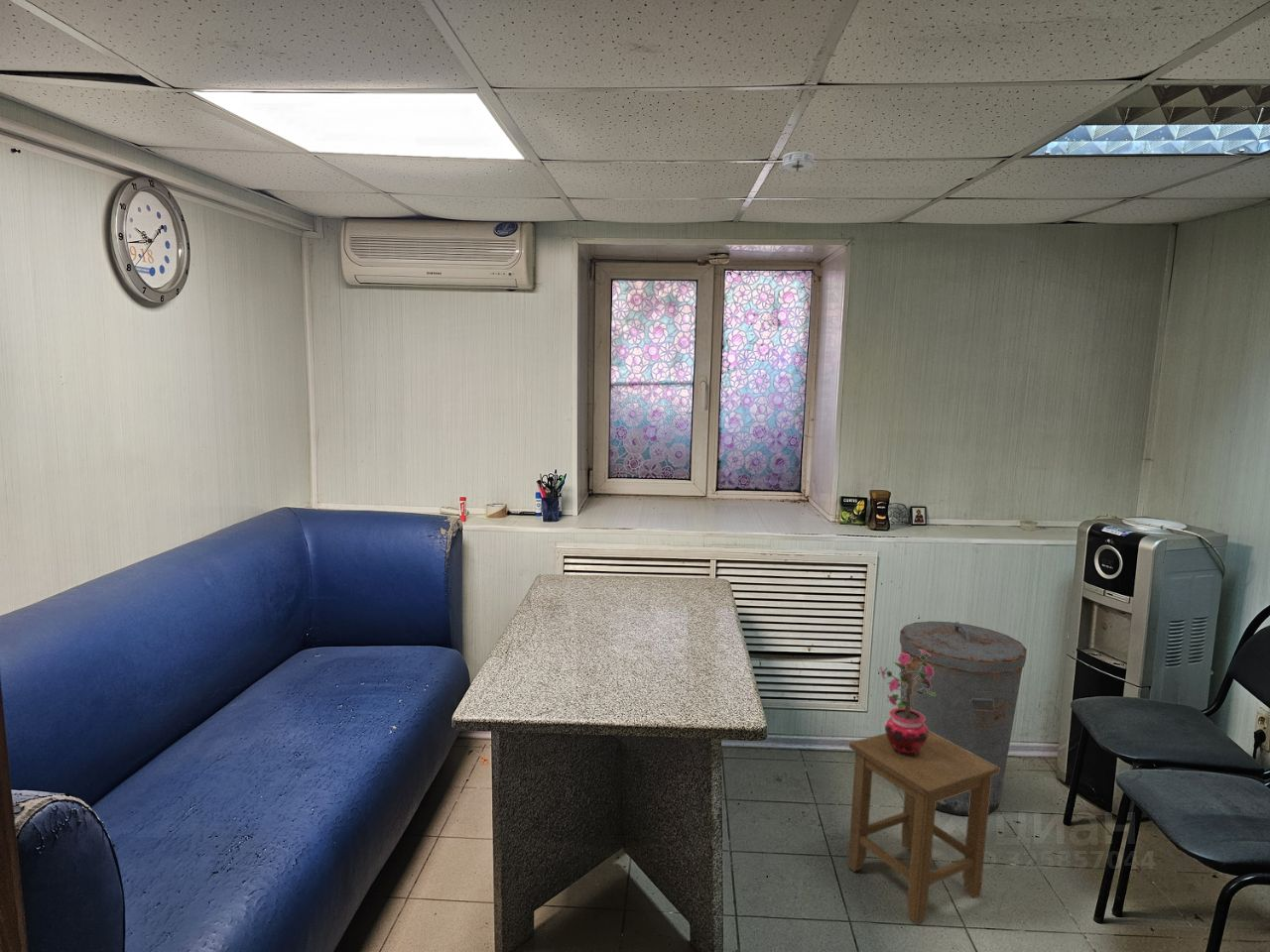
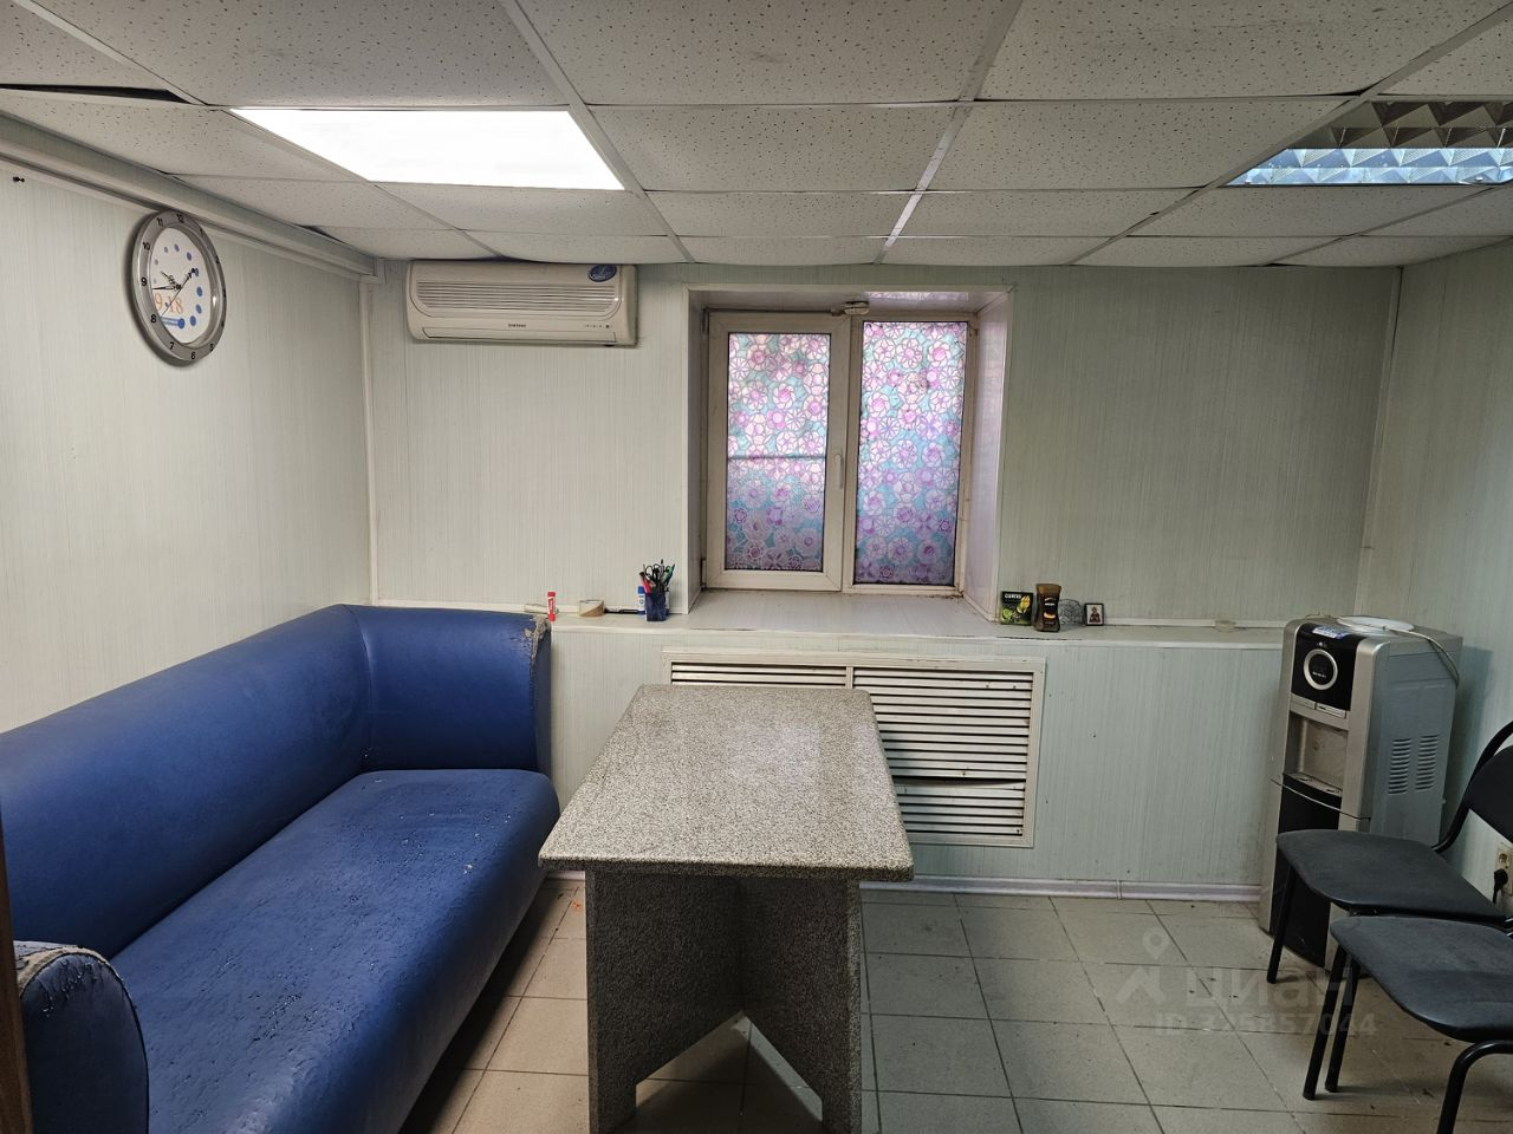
- smoke detector (796, 162)
- stool (917, 818)
- trash can (955, 707)
- potted plant (909, 701)
